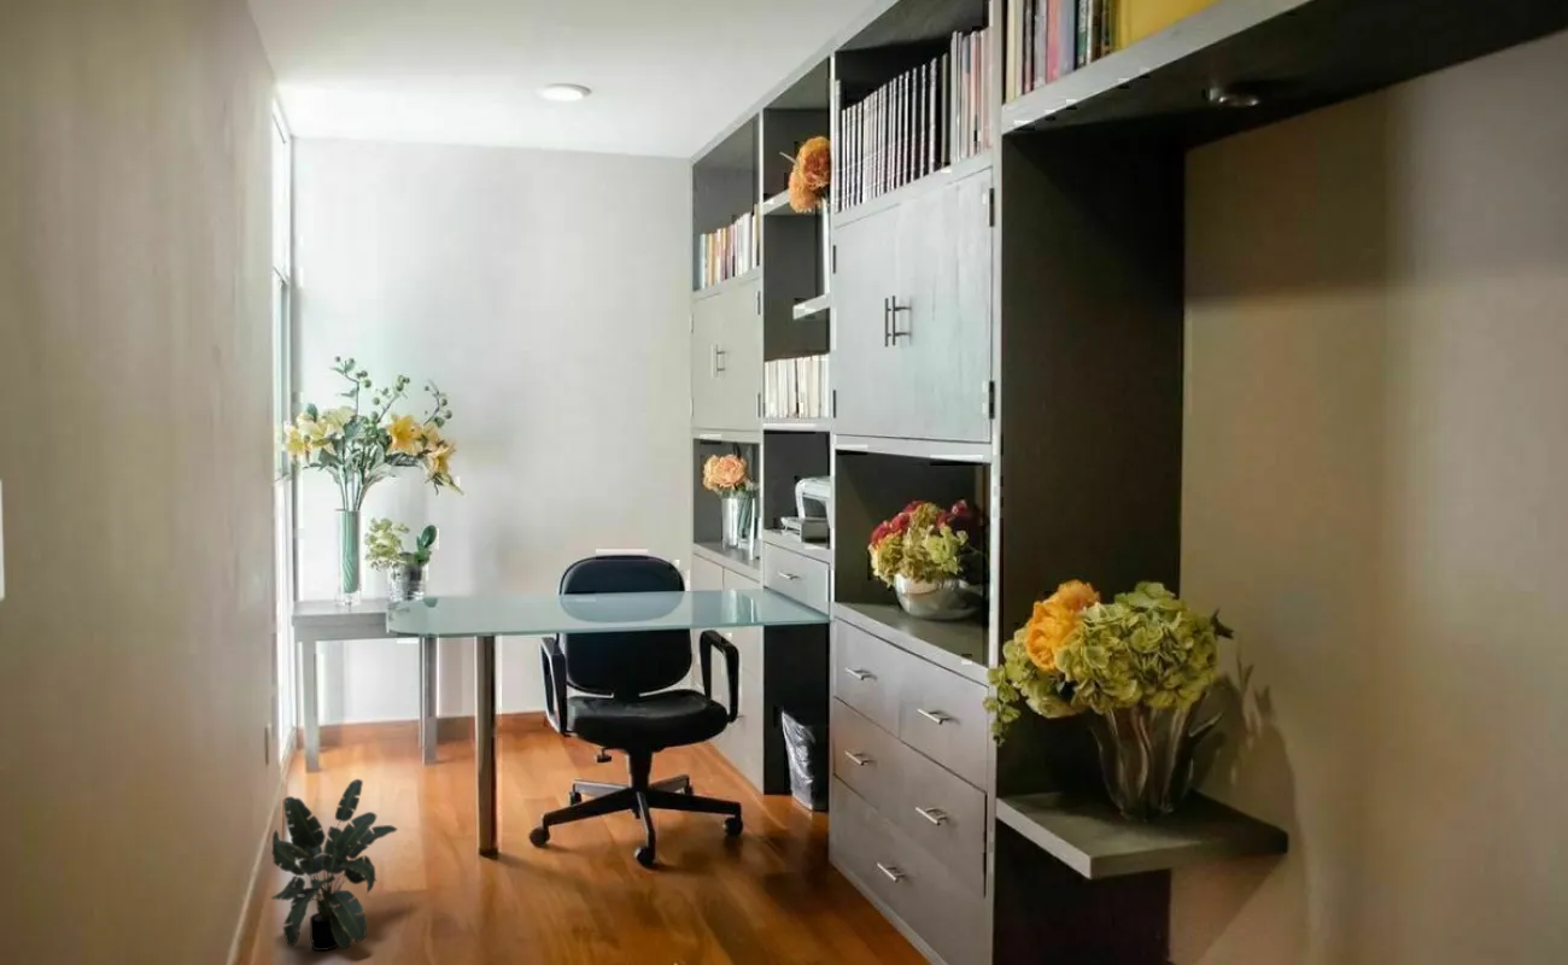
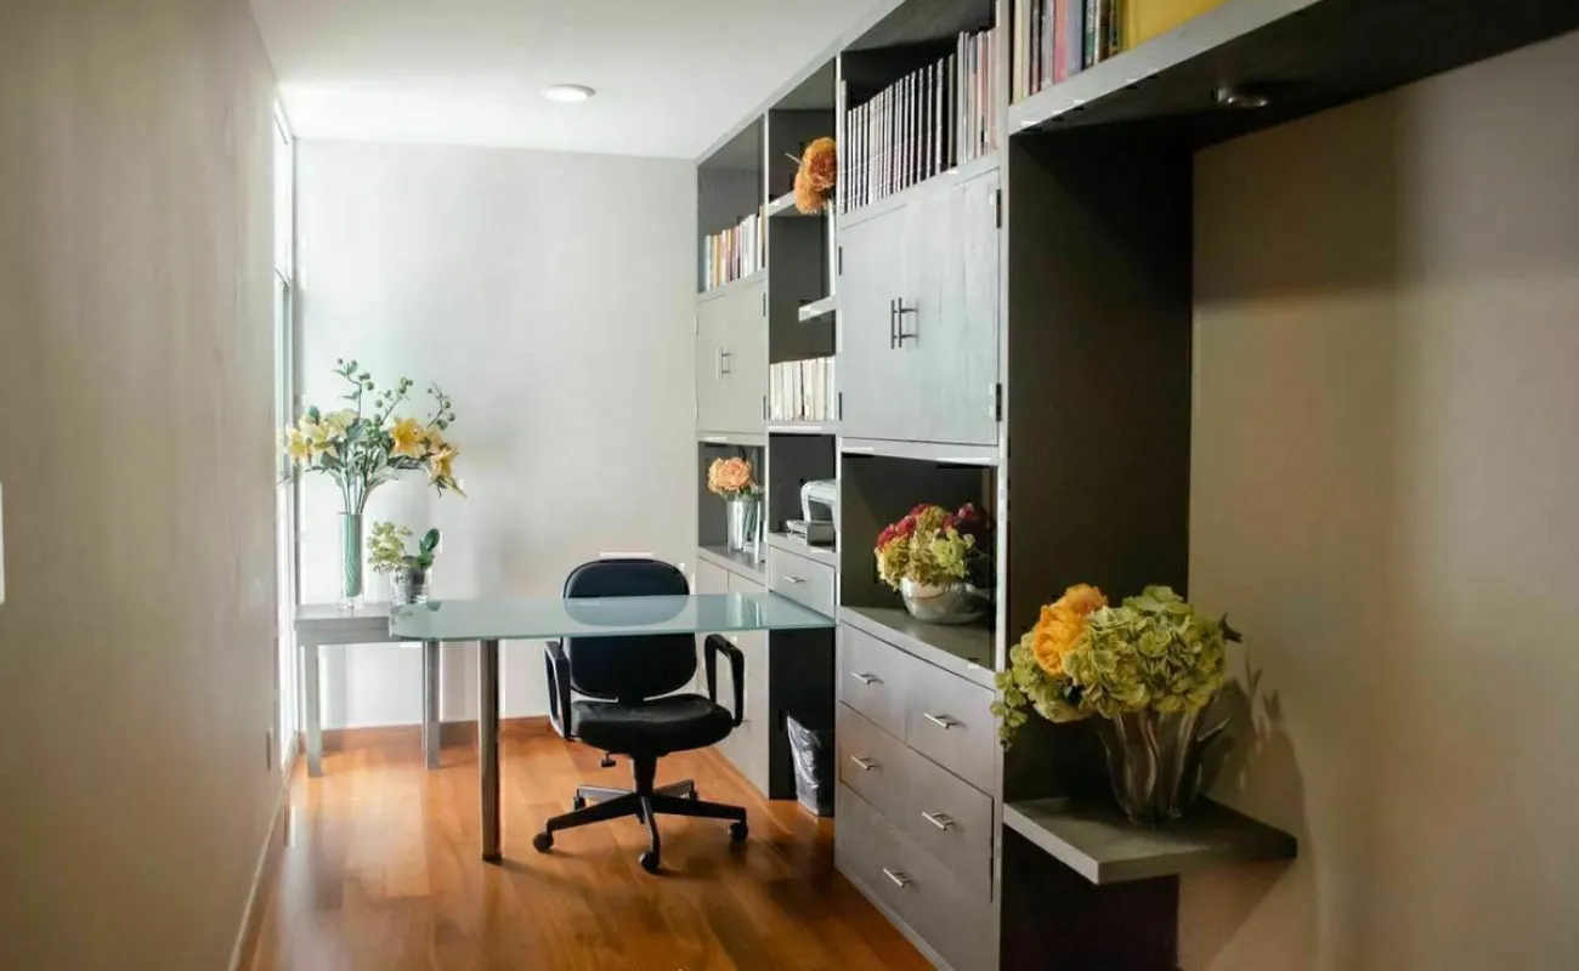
- potted plant (333, 867)
